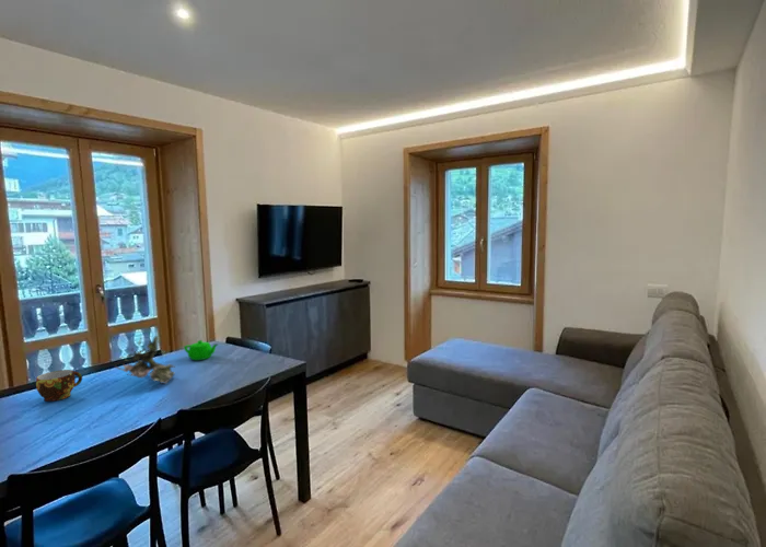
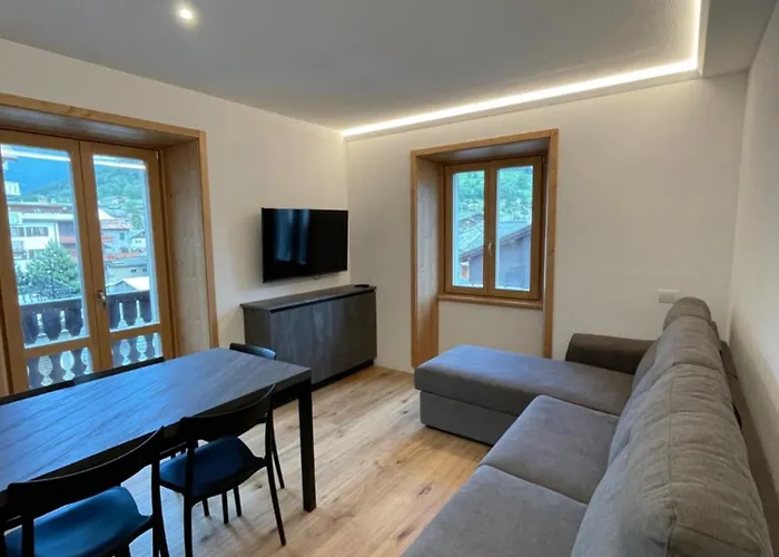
- plant (143, 358)
- cup (58, 385)
- teapot (201, 349)
